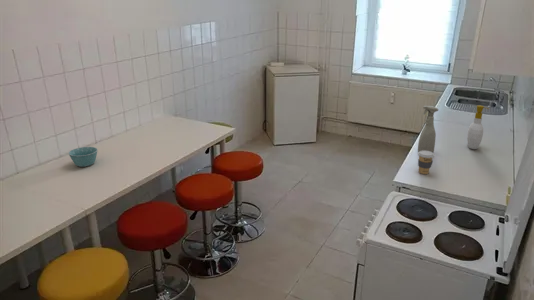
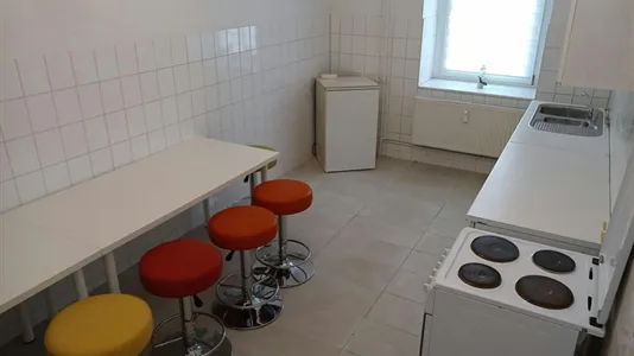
- coffee cup (424, 162)
- spray bottle (428, 129)
- bowl (84, 157)
- soap bottle (477, 126)
